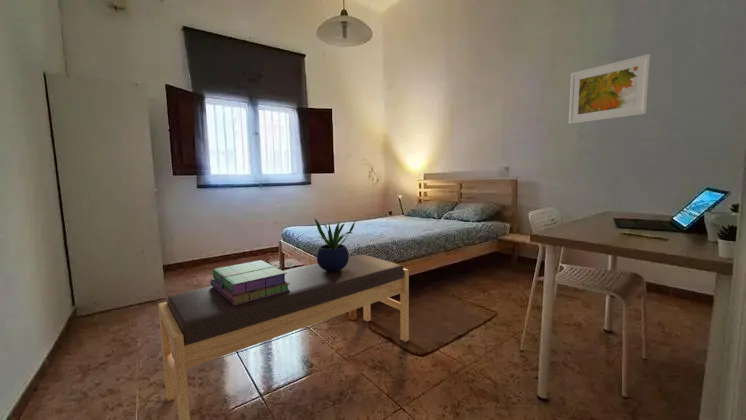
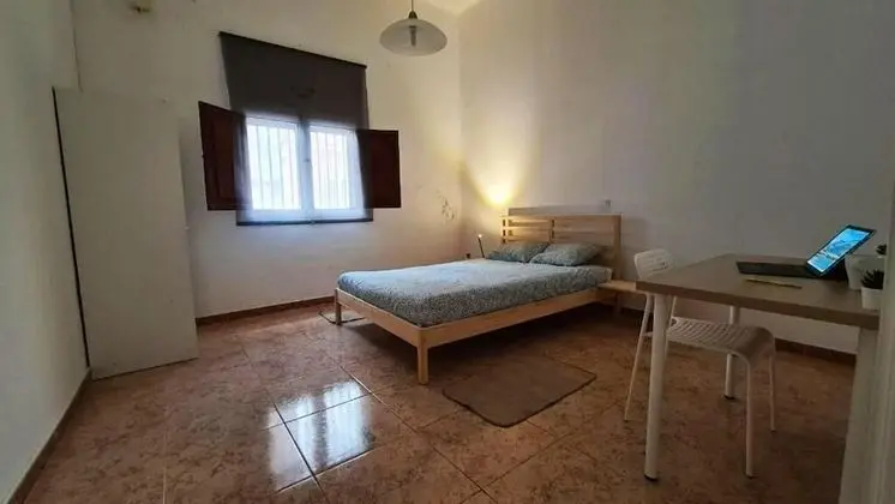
- bench (302, 321)
- stack of books (249, 279)
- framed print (606, 92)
- potted plant (332, 243)
